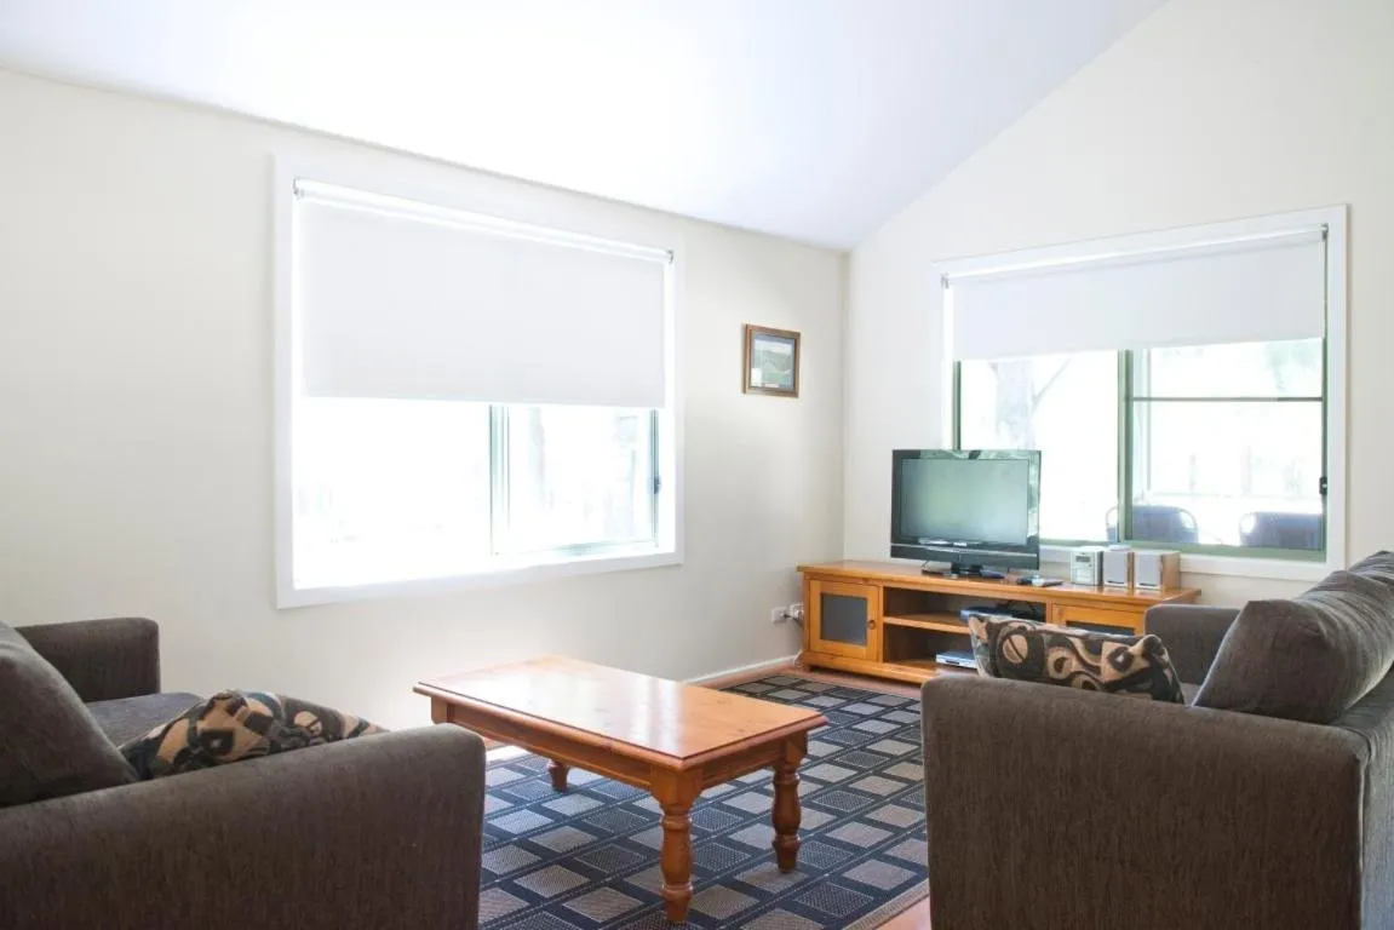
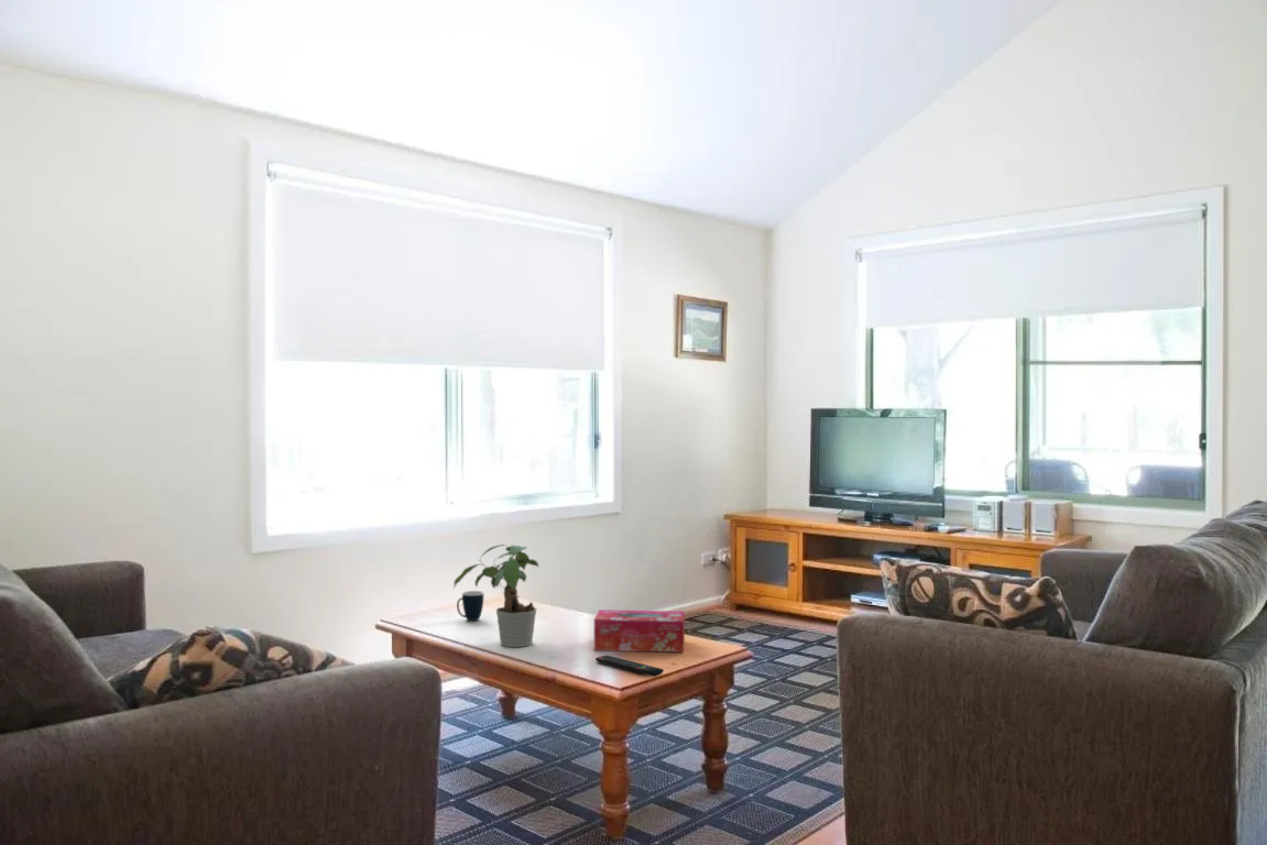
+ mug (469, 606)
+ remote control (627, 666)
+ tissue box (640, 629)
+ potted plant (505, 592)
